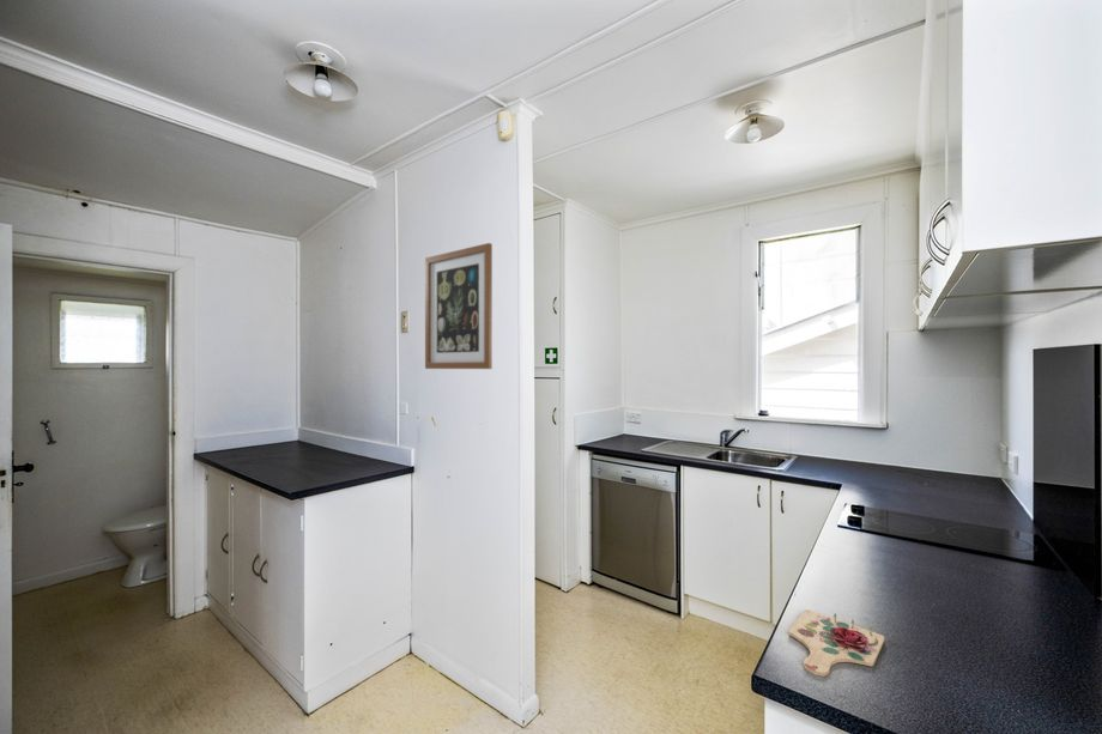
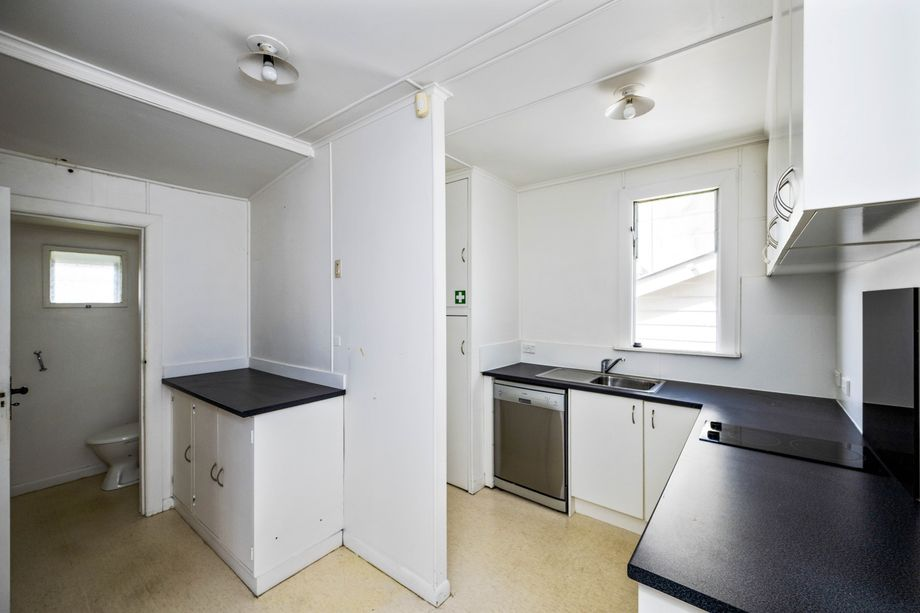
- wall art (456, 309)
- cutting board (829, 641)
